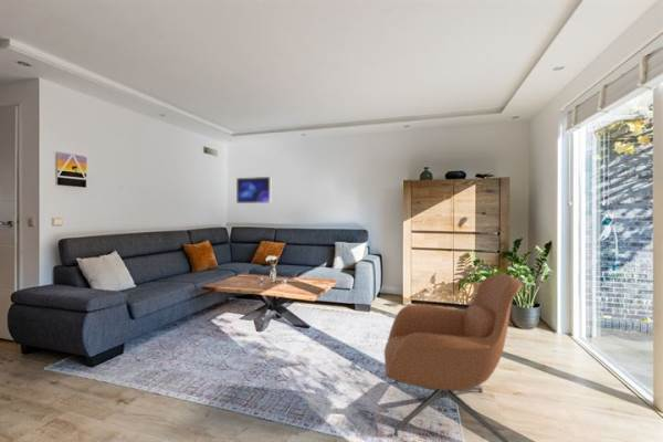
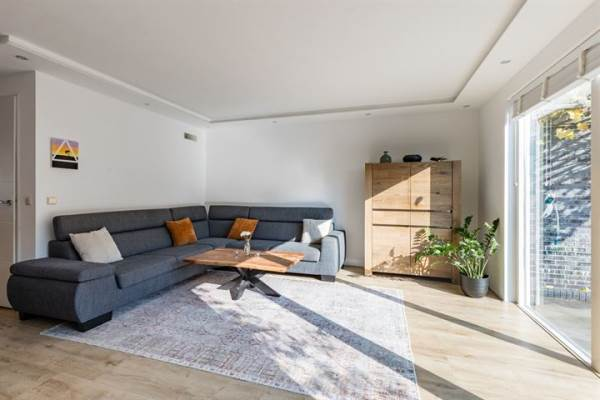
- armchair (448, 343)
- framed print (253, 190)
